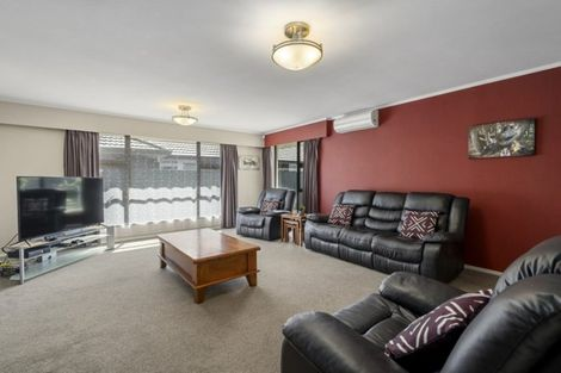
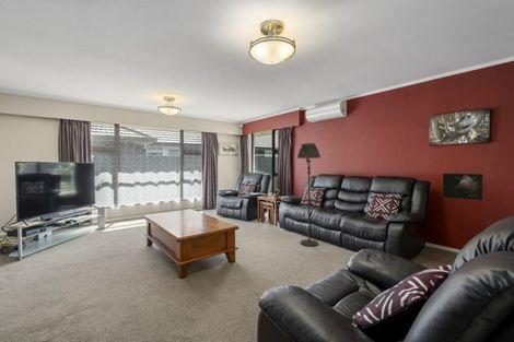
+ floor lamp (308, 193)
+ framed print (462, 186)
